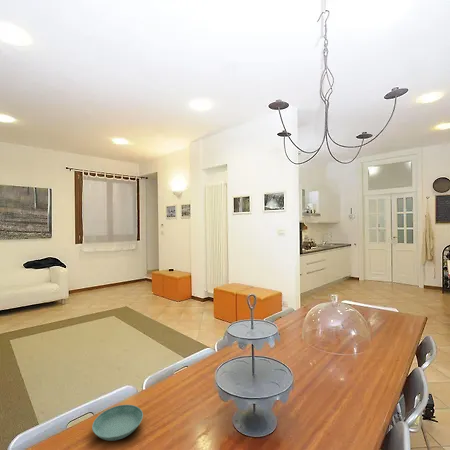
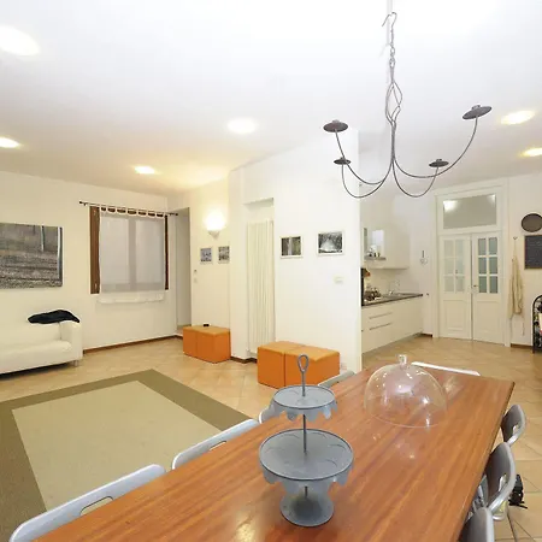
- saucer (118, 423)
